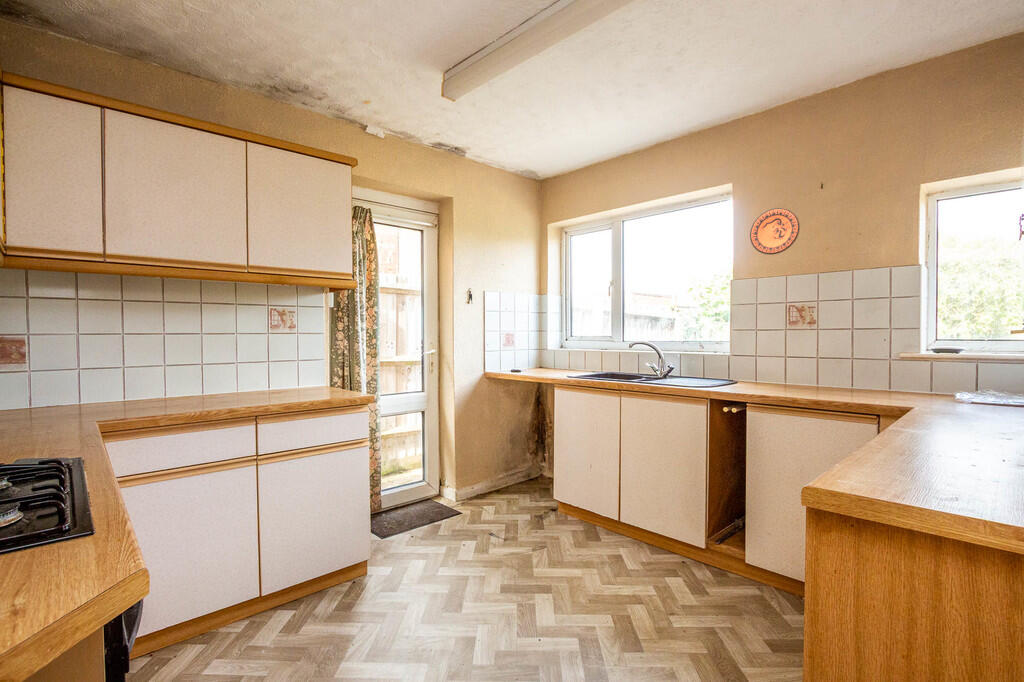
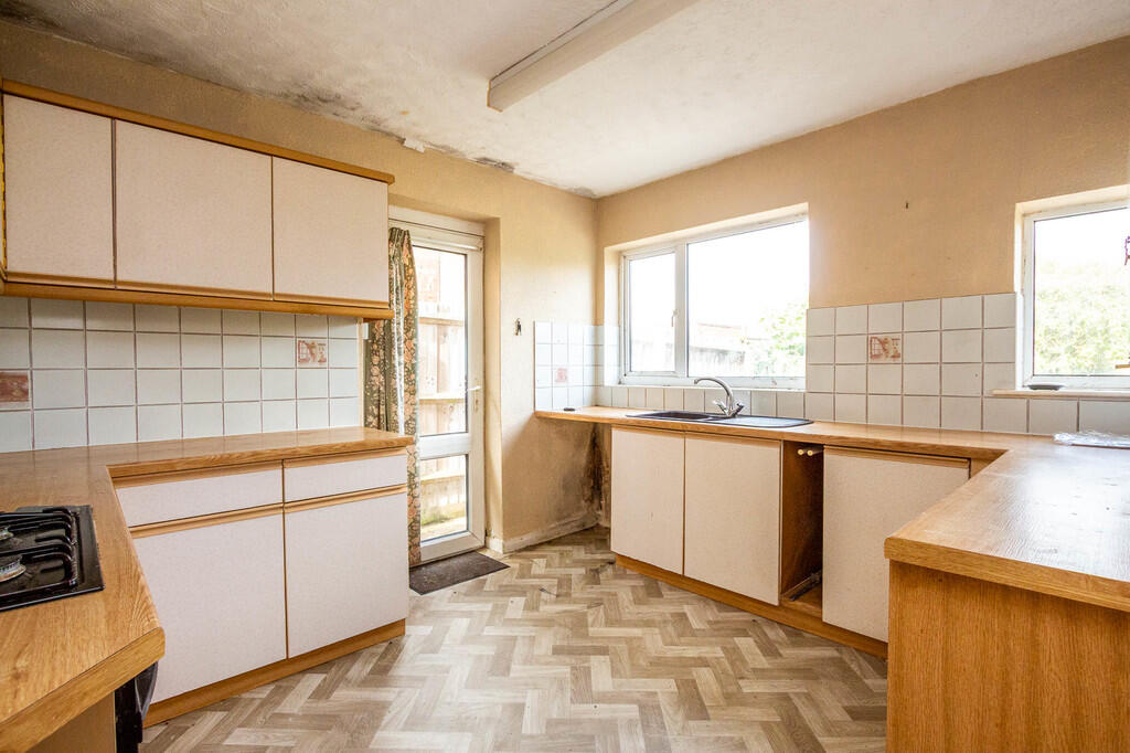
- decorative plate (774, 231)
